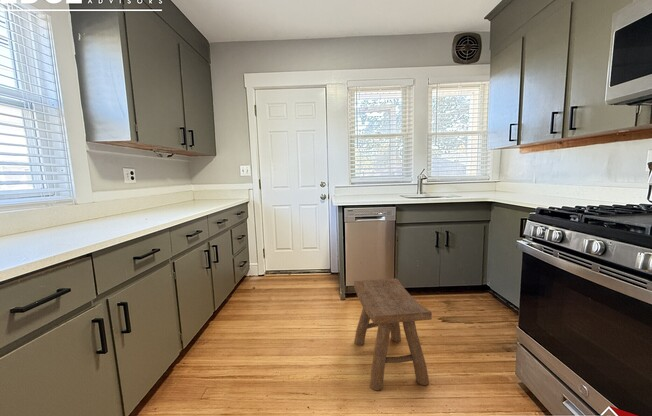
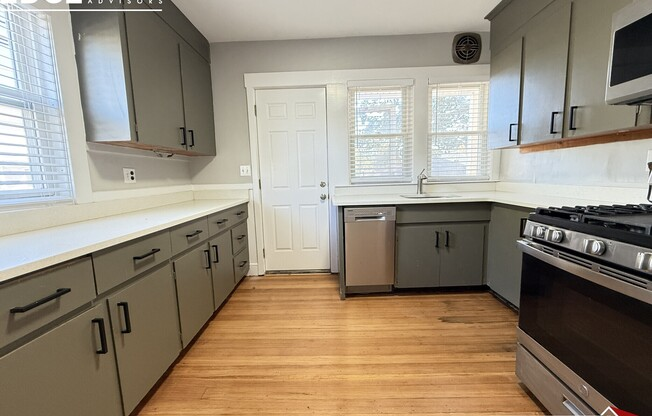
- stool (387, 327)
